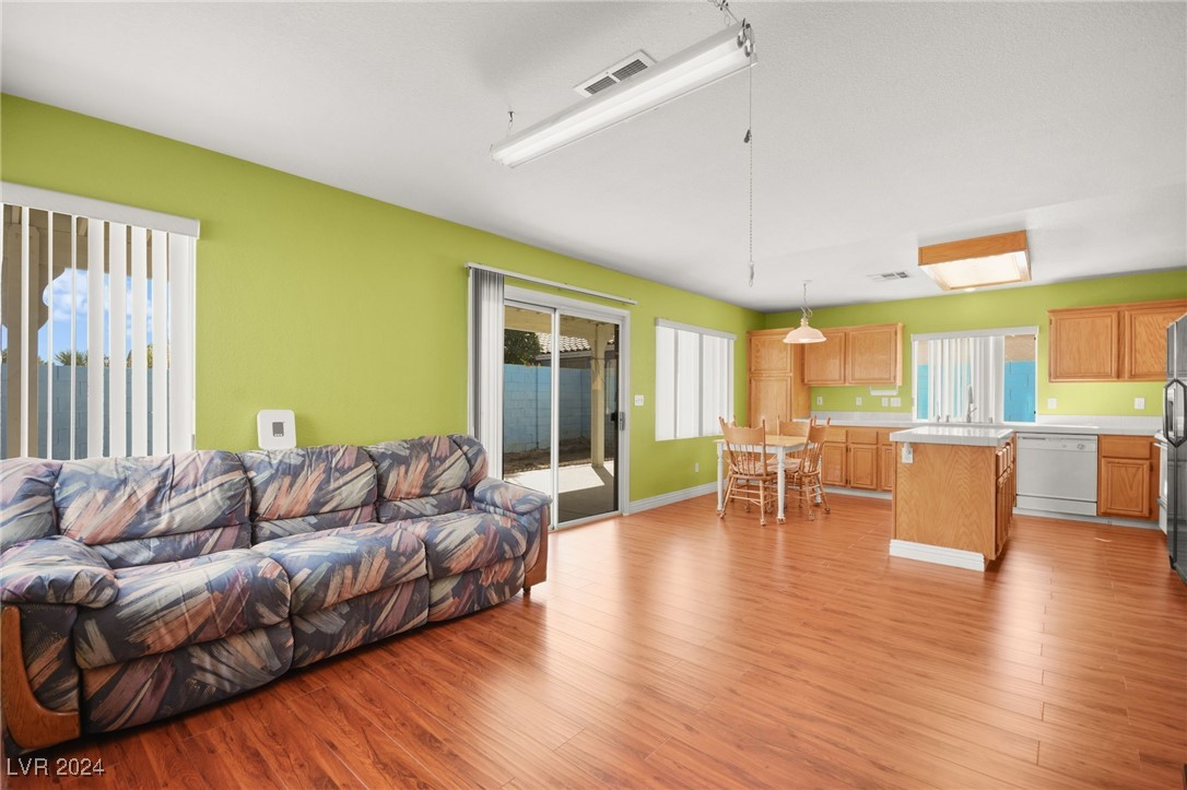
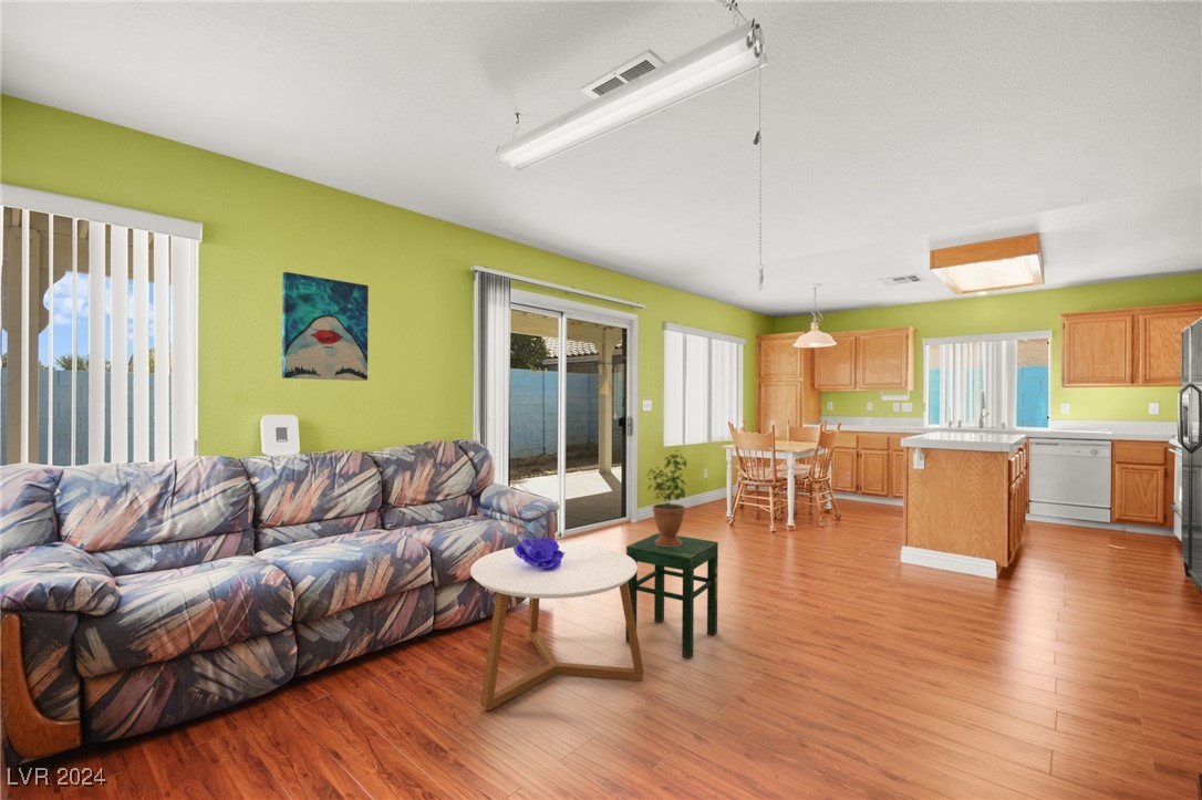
+ potted plant (669, 496)
+ coffee table (538, 614)
+ wall art (327, 329)
+ decorative bowl (539, 551)
+ stool (672, 593)
